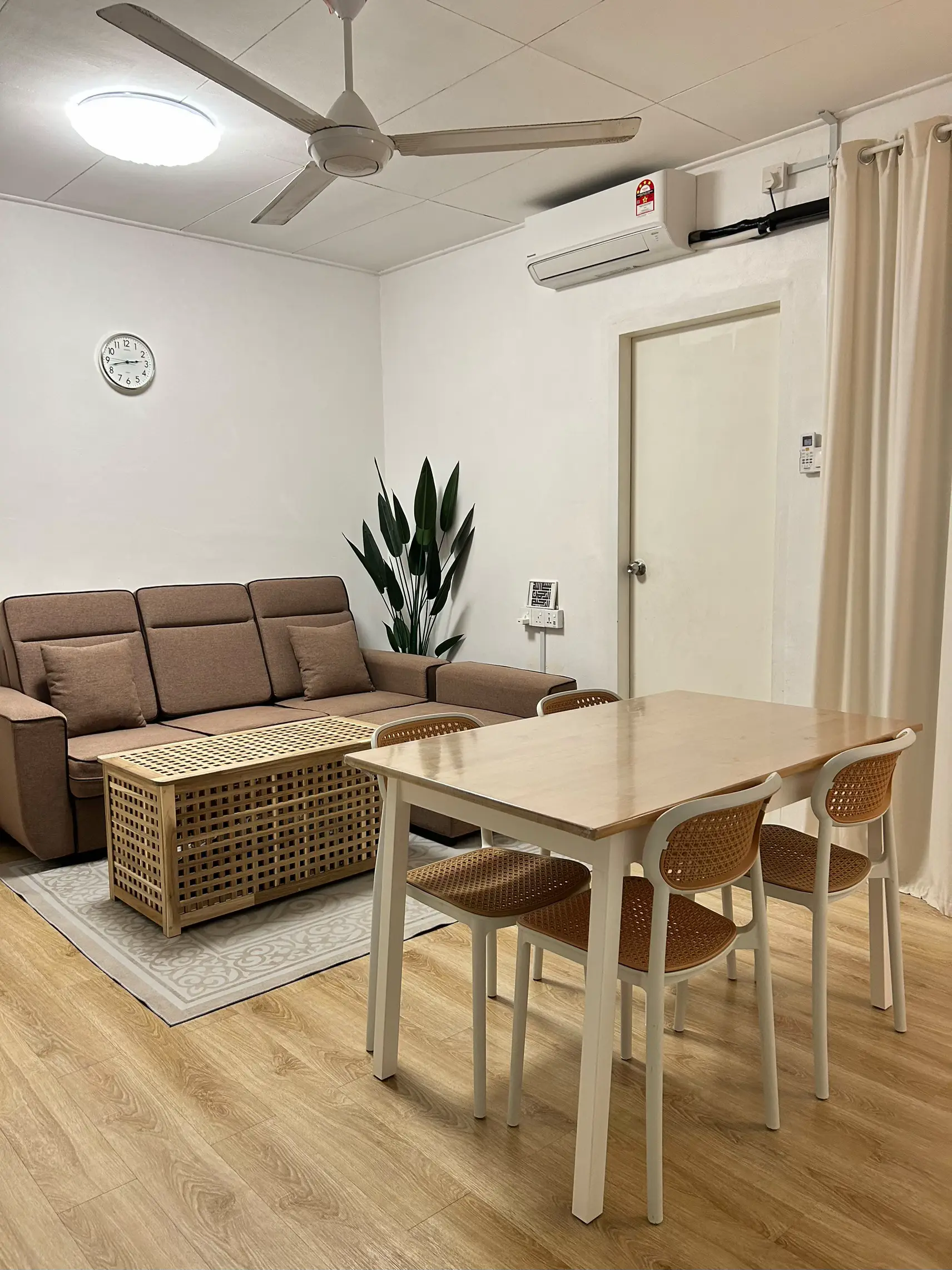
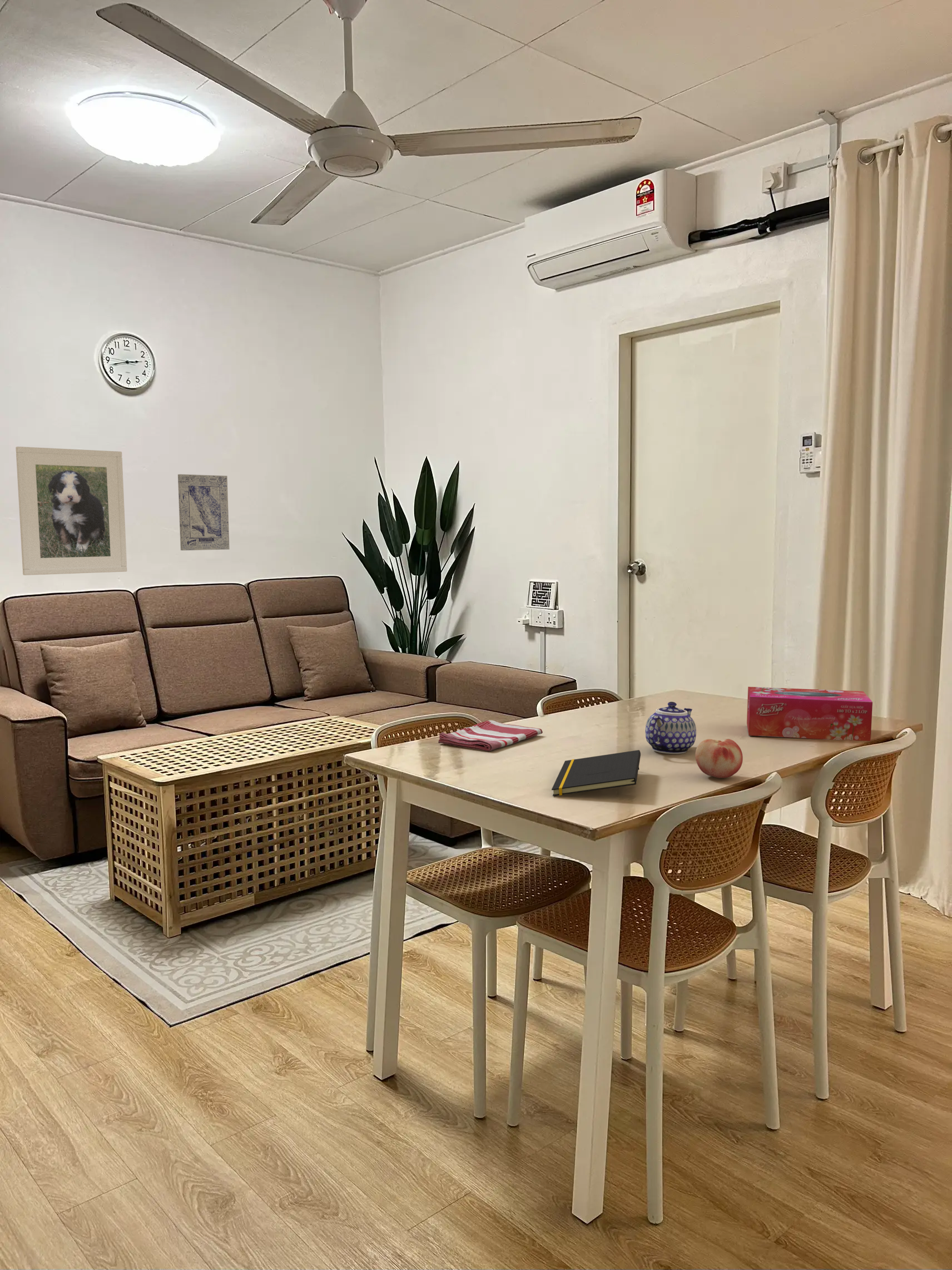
+ tissue box (806, 713)
+ fruit (718, 758)
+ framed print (73, 511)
+ notepad (598, 772)
+ dish towel (491, 734)
+ wall art (204, 512)
+ teapot (671, 726)
